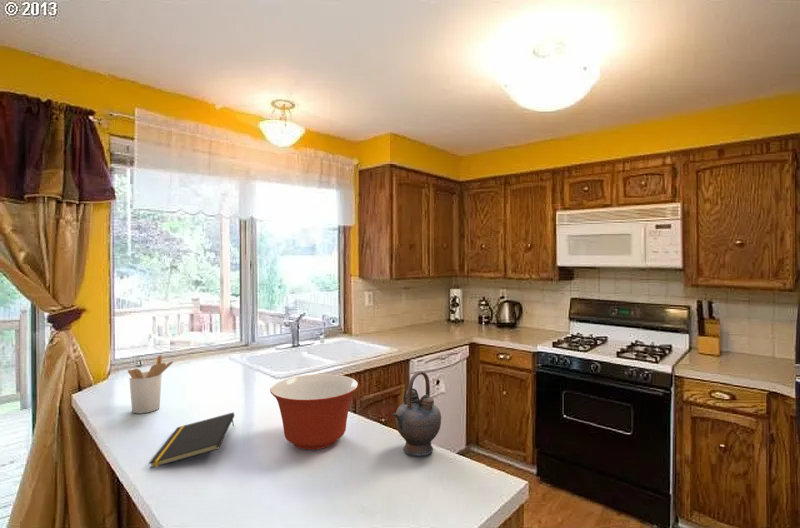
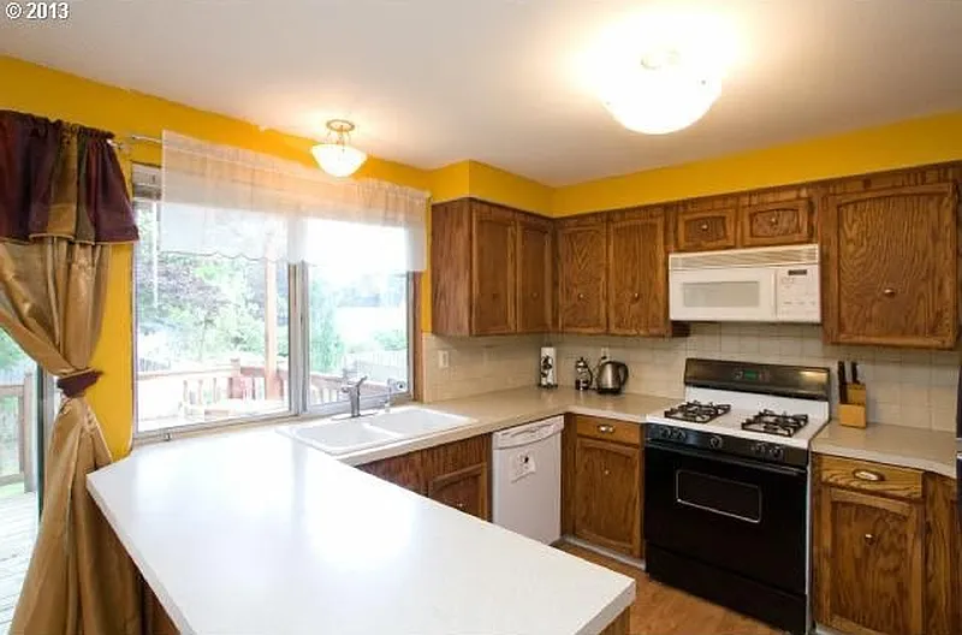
- teapot (414, 412)
- utensil holder (151, 384)
- notepad (196, 437)
- mixing bowl (315, 412)
